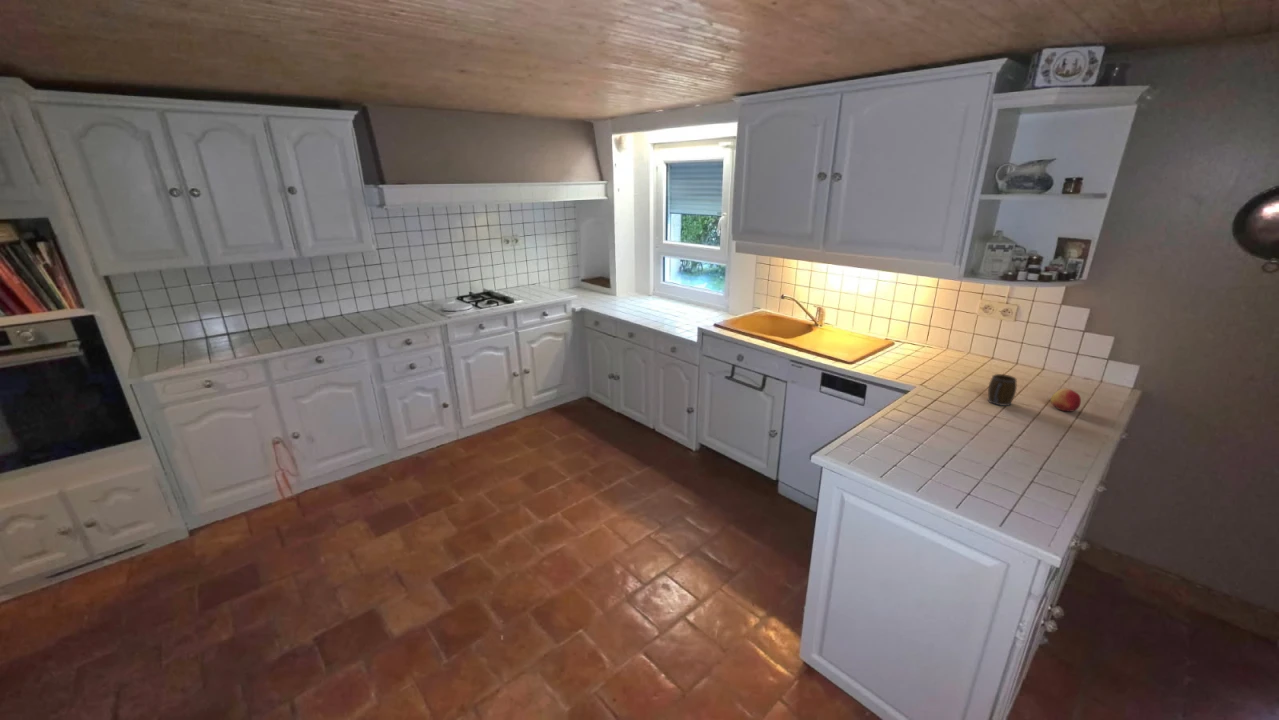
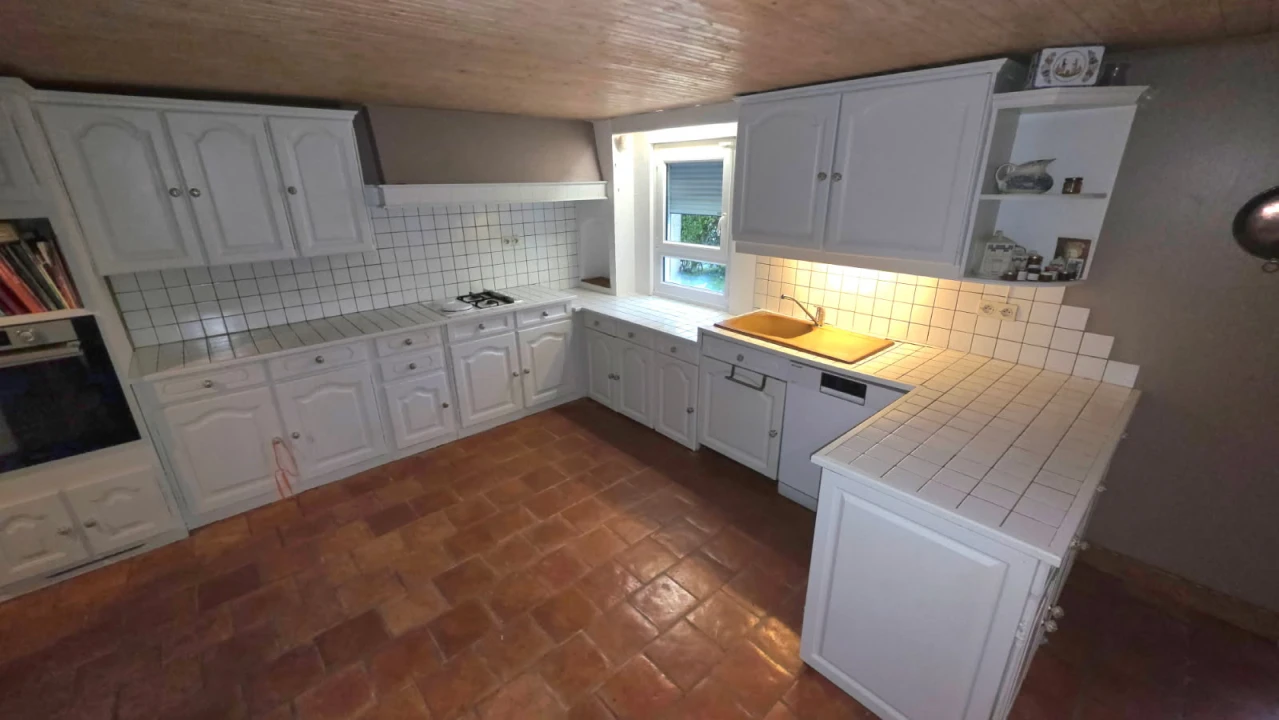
- apple (1066, 399)
- mug (1000, 391)
